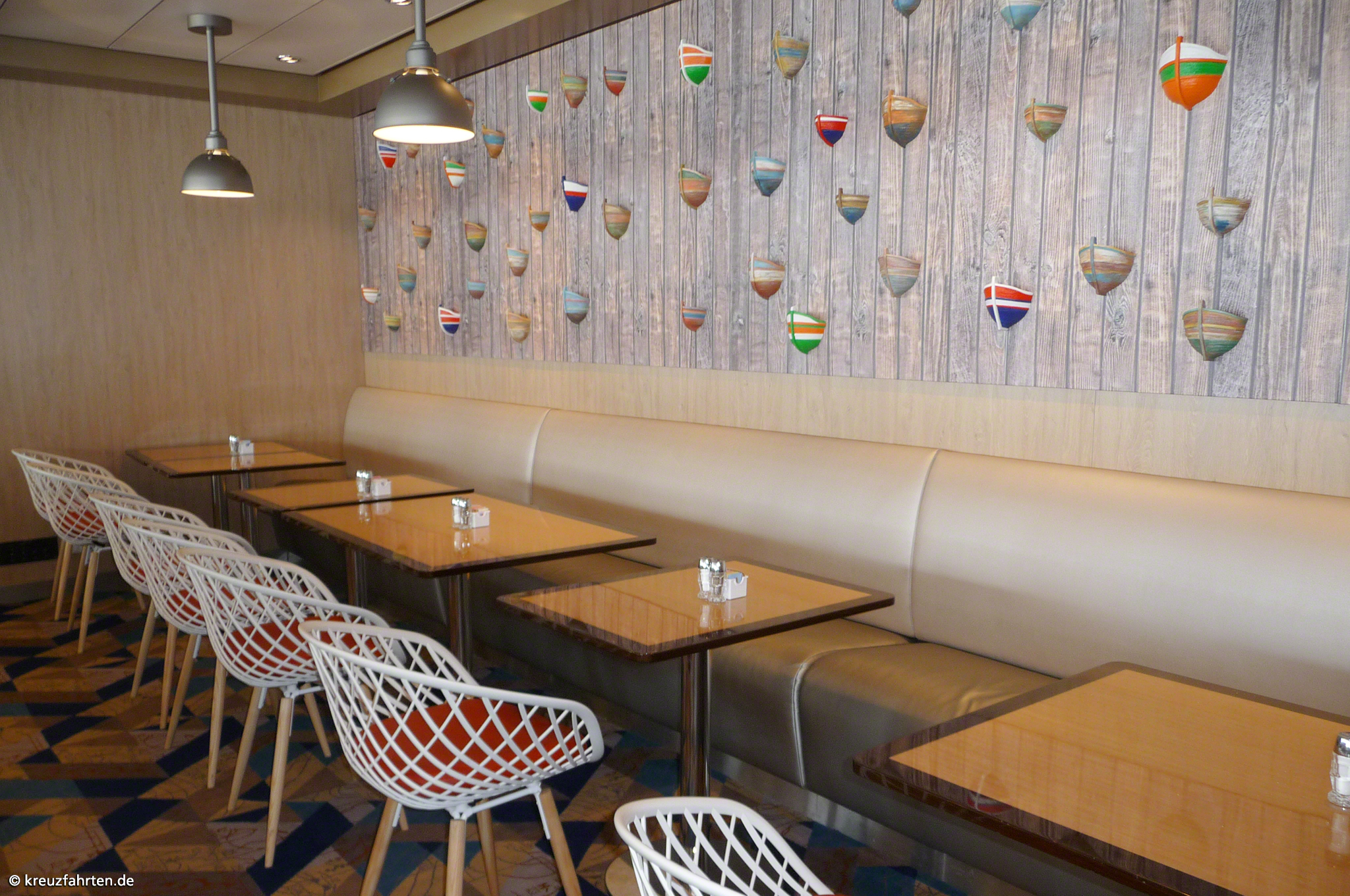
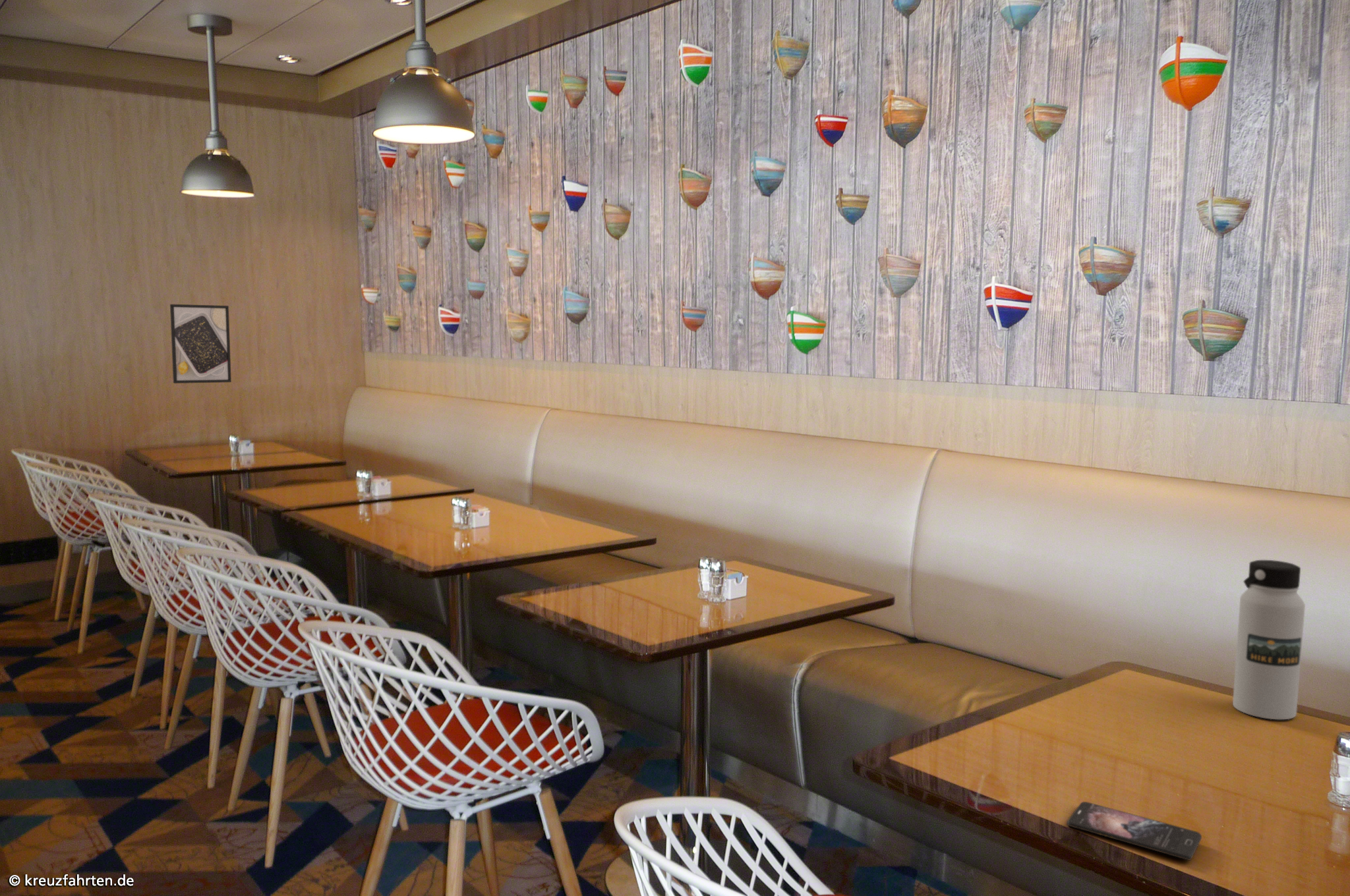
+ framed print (201, 344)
+ water bottle (1269, 637)
+ smartphone (1133, 829)
